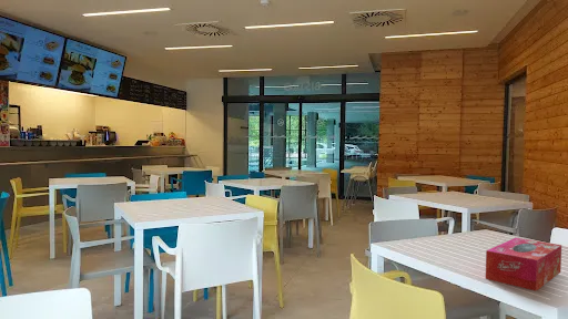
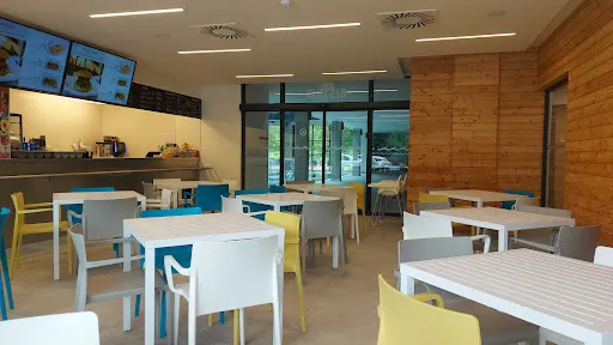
- tissue box (524, 261)
